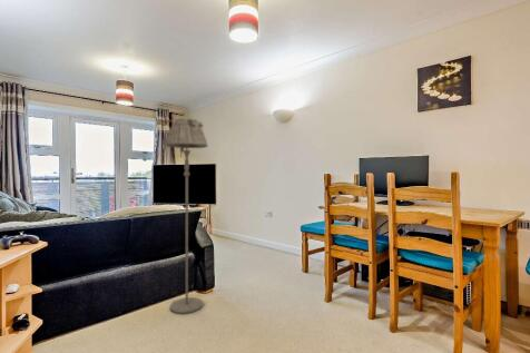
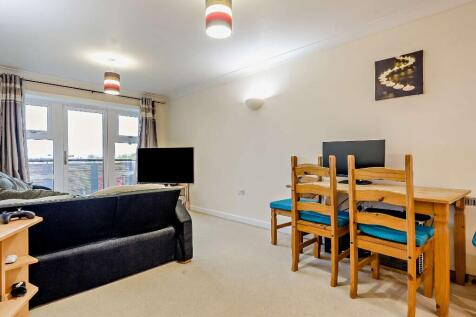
- floor lamp (186, 213)
